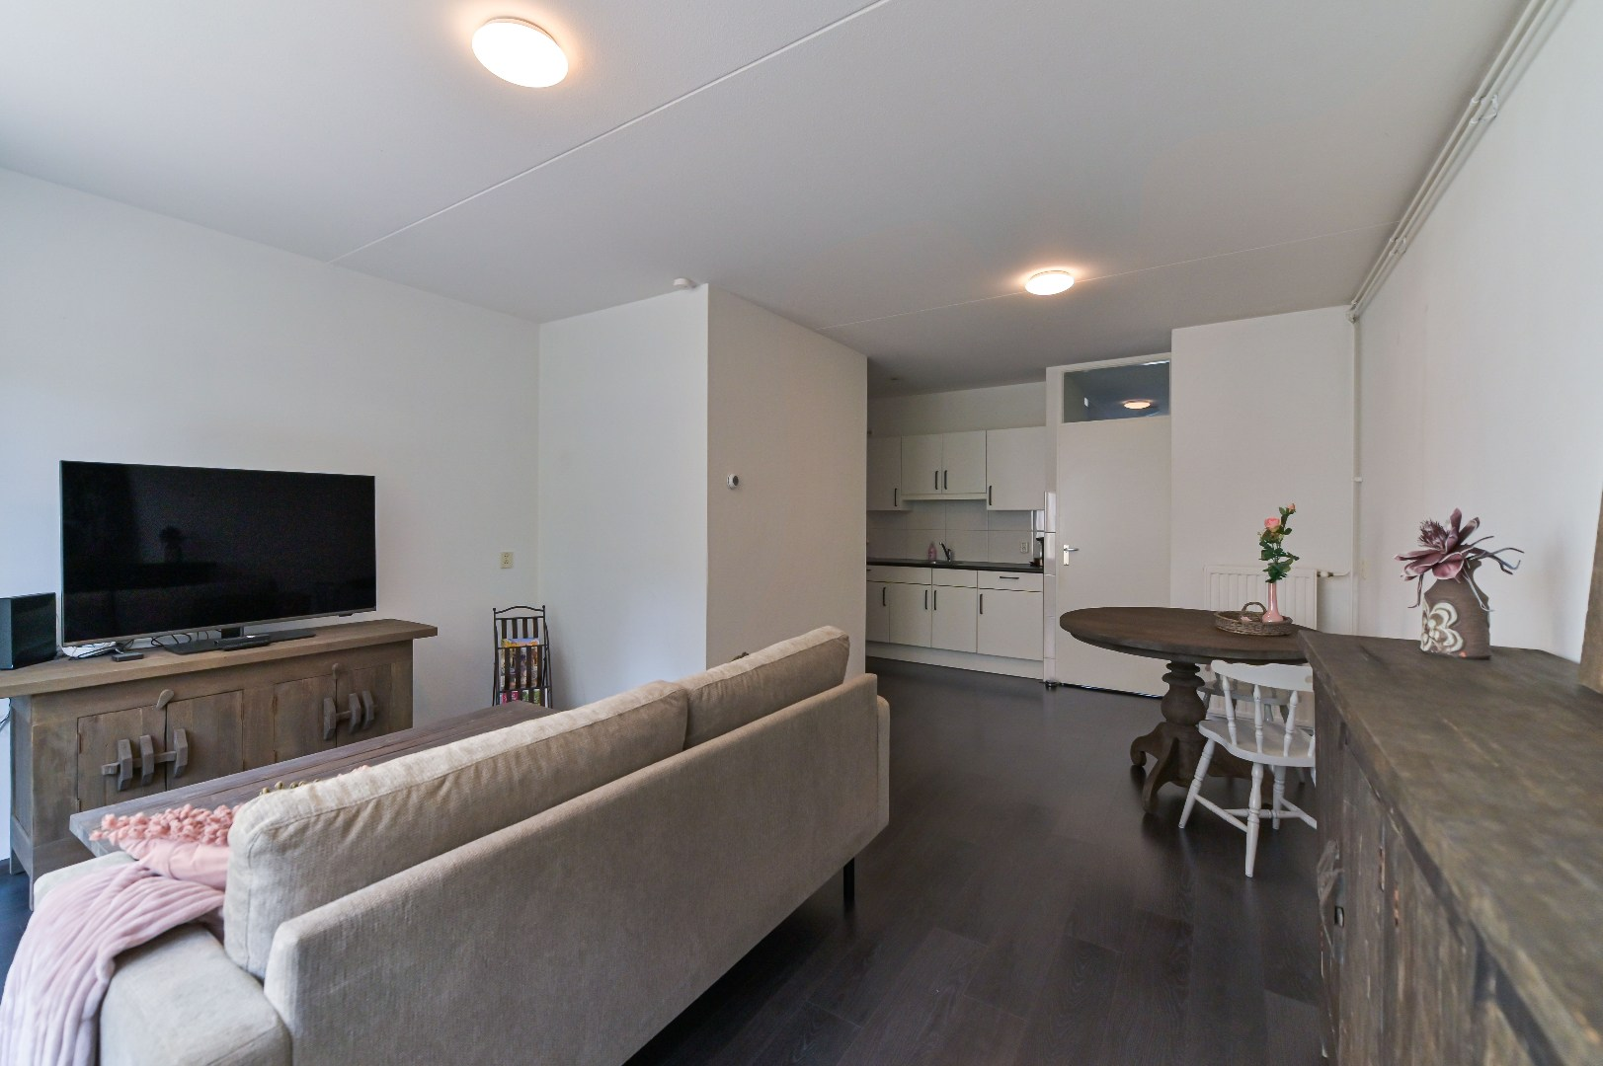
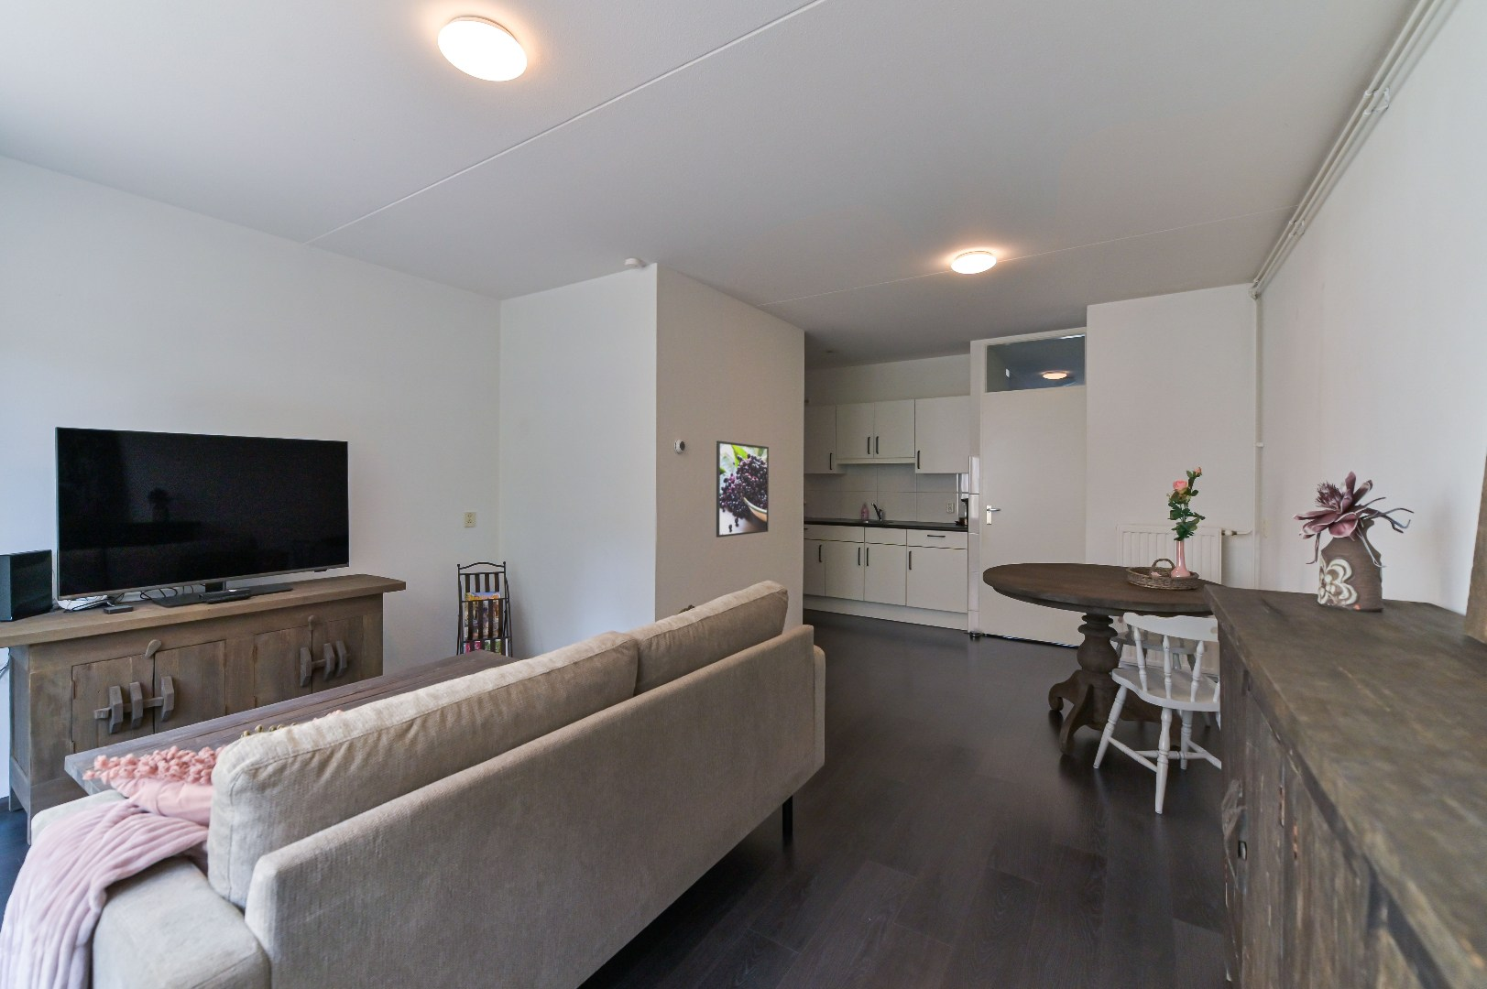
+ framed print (744, 489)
